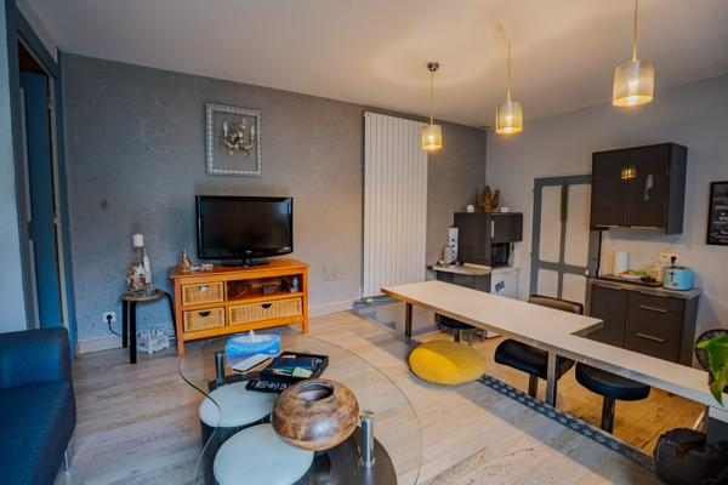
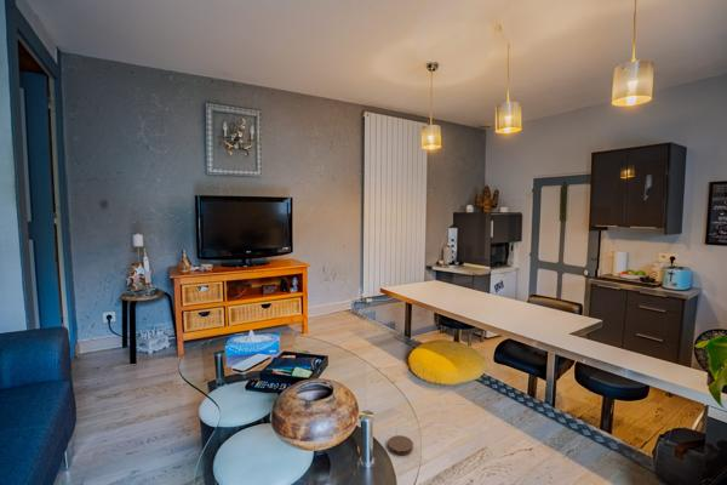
+ coaster (400, 444)
